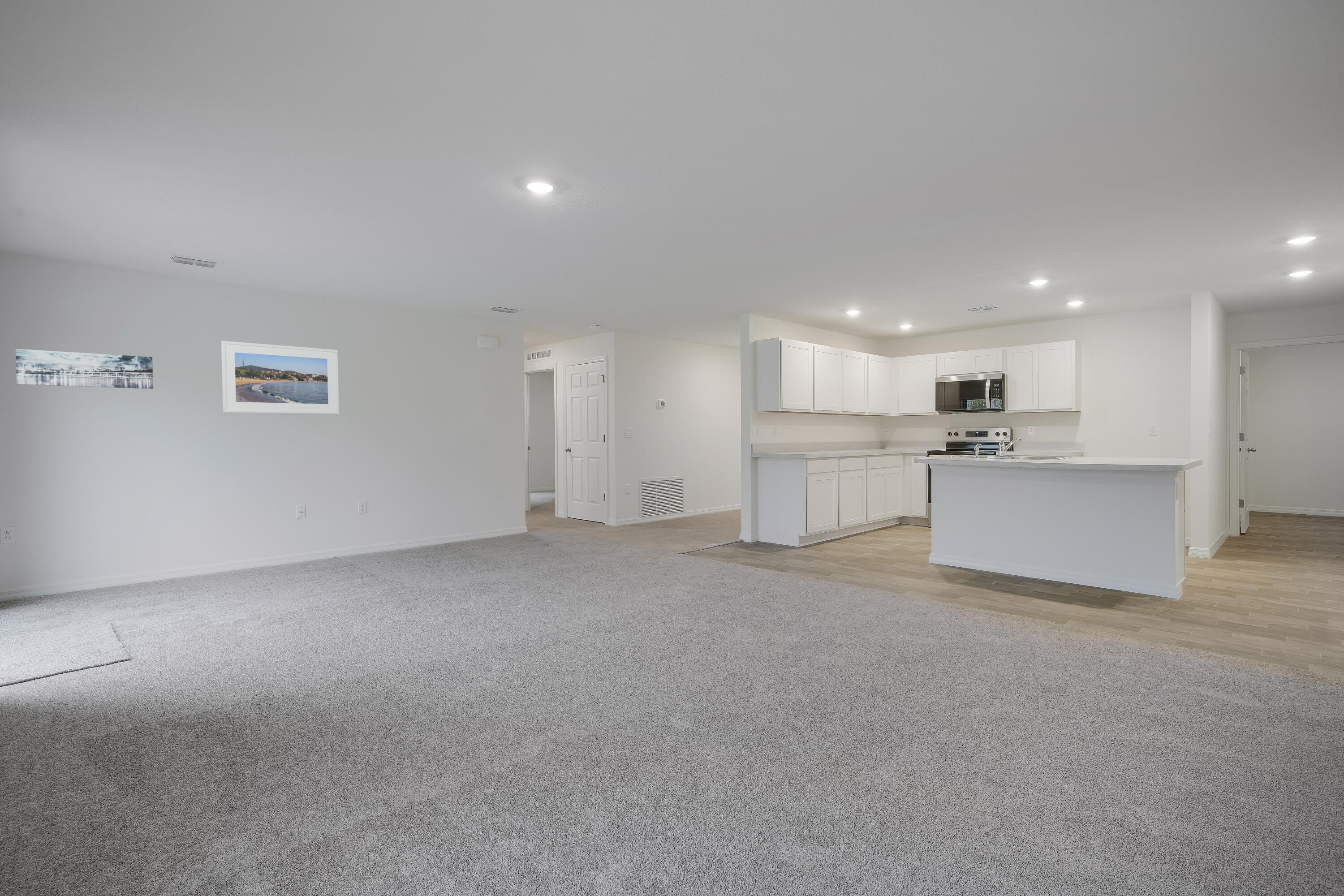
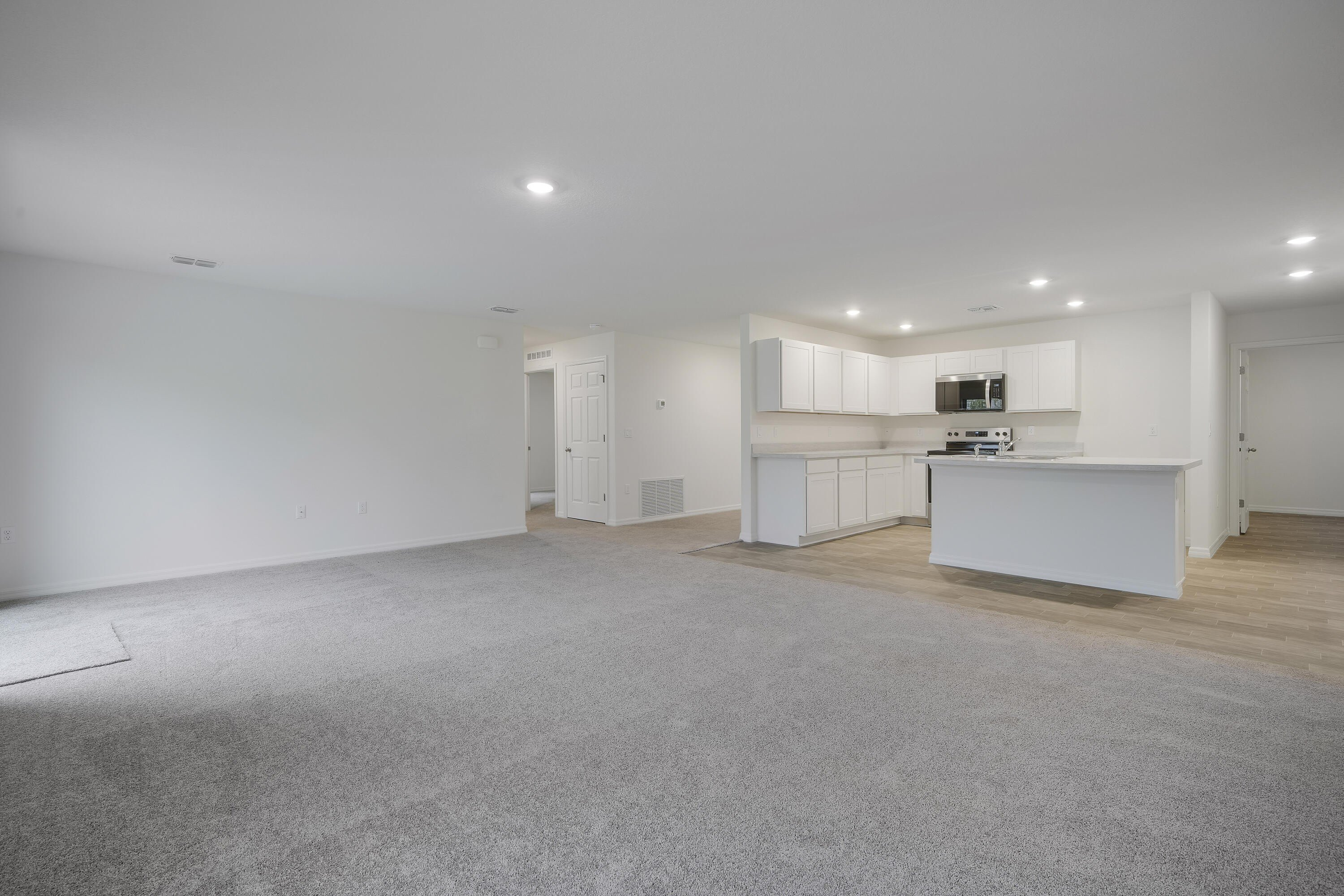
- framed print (283, 379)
- wall art (88, 370)
